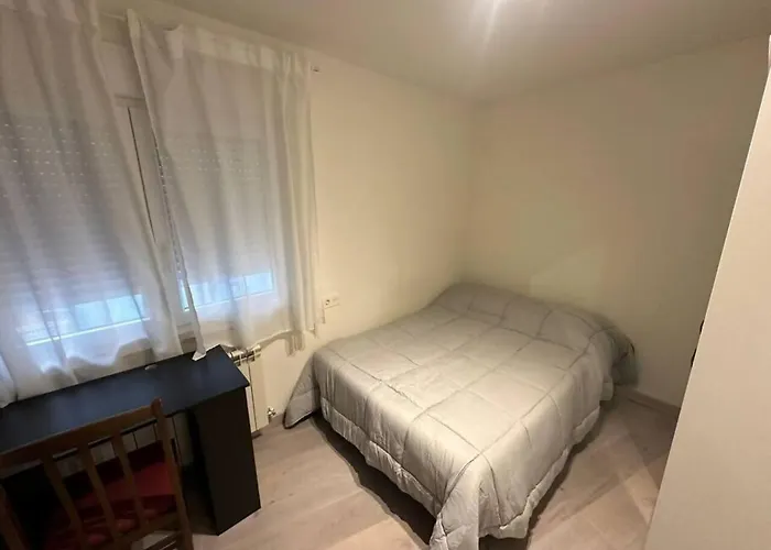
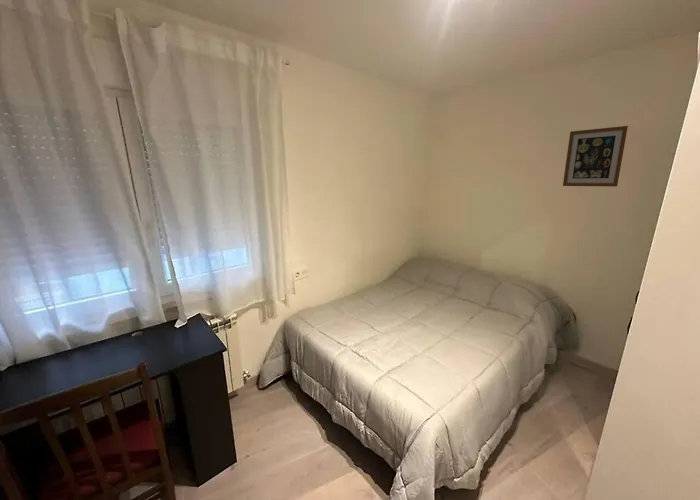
+ wall art (592, 158)
